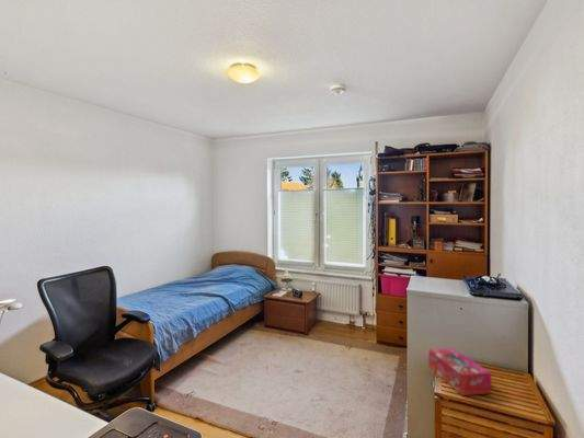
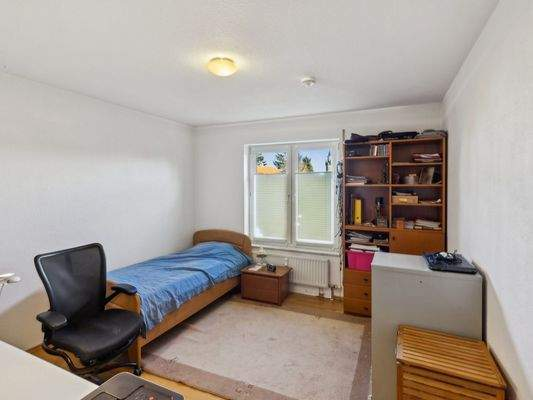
- tissue box (457, 369)
